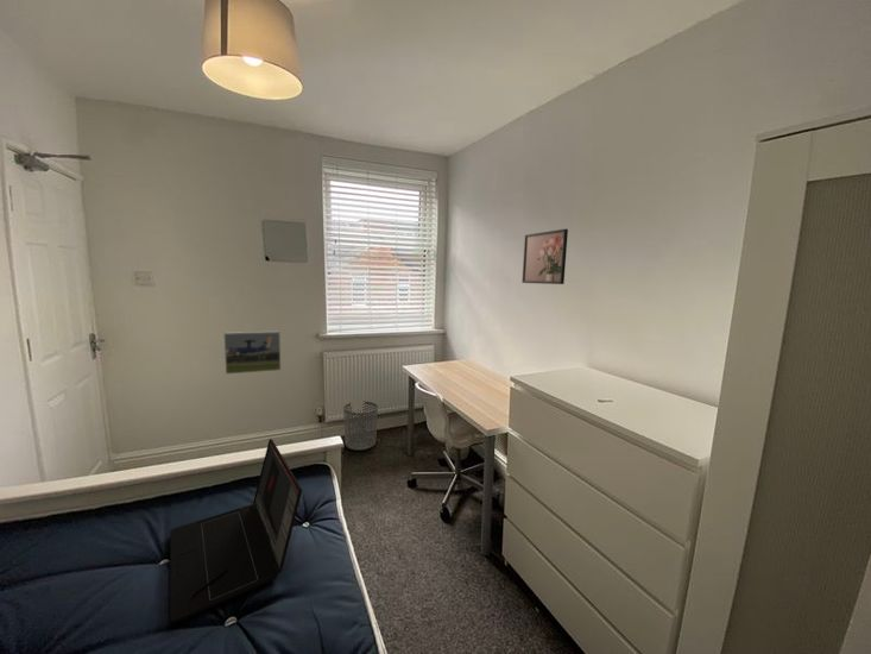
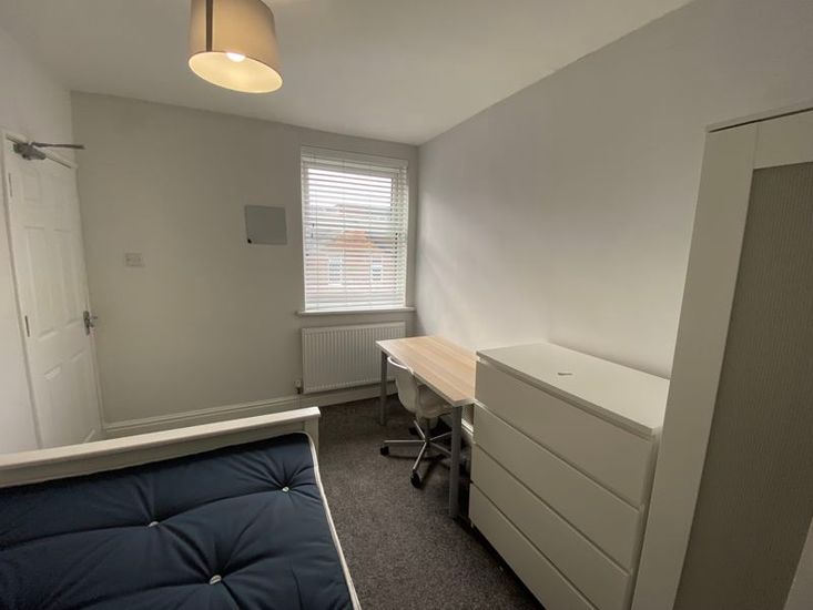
- waste bin (360, 425)
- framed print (543, 258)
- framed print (253, 352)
- laptop (232, 512)
